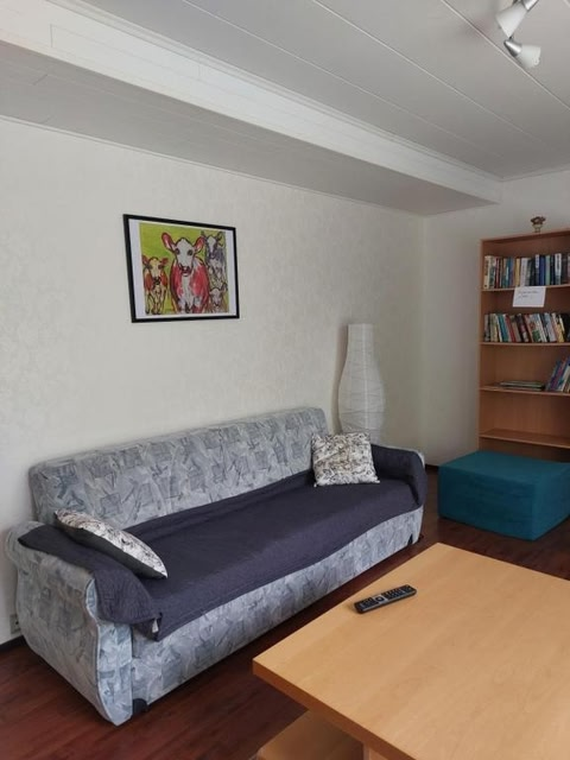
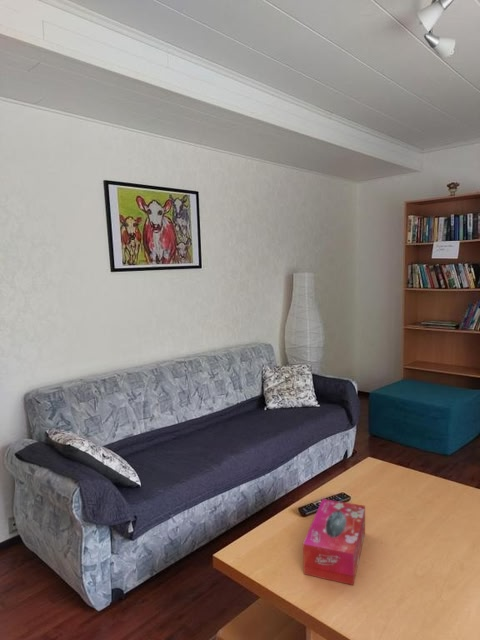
+ tissue box (336, 537)
